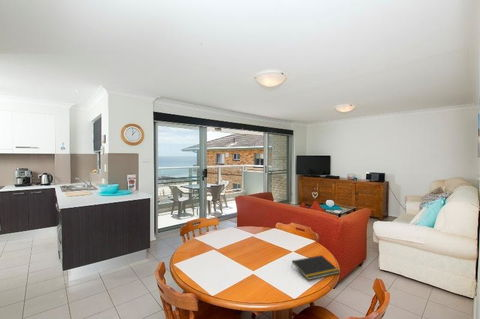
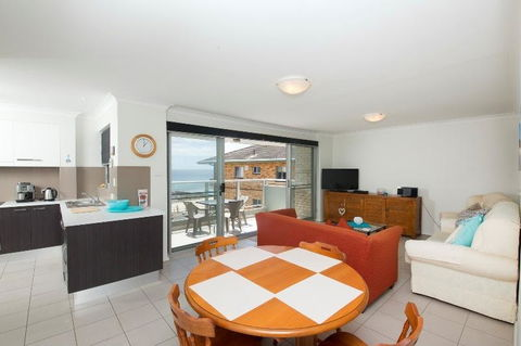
- notepad (315, 266)
